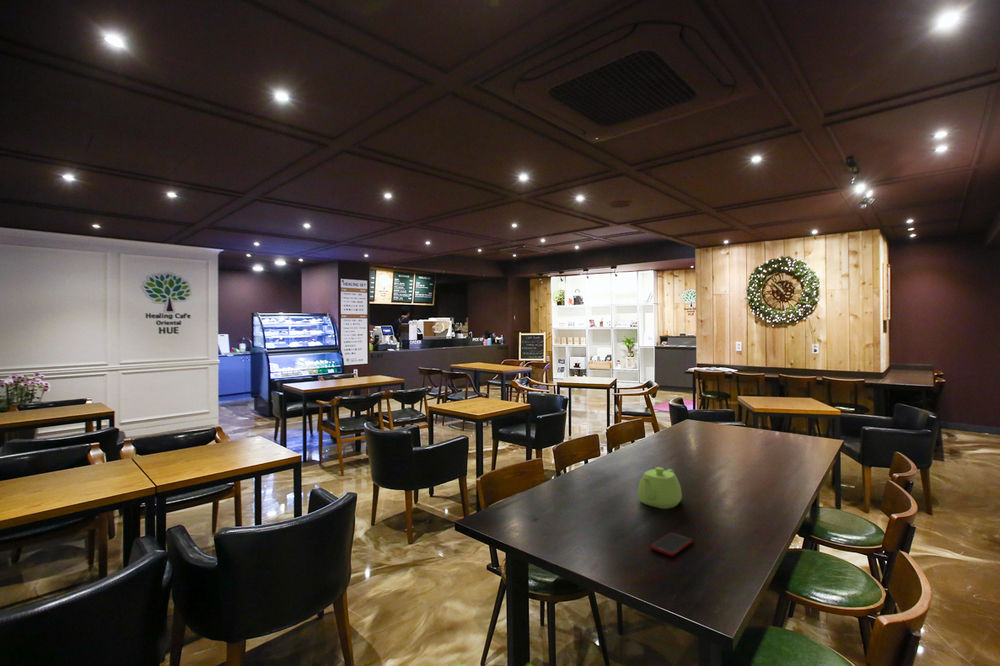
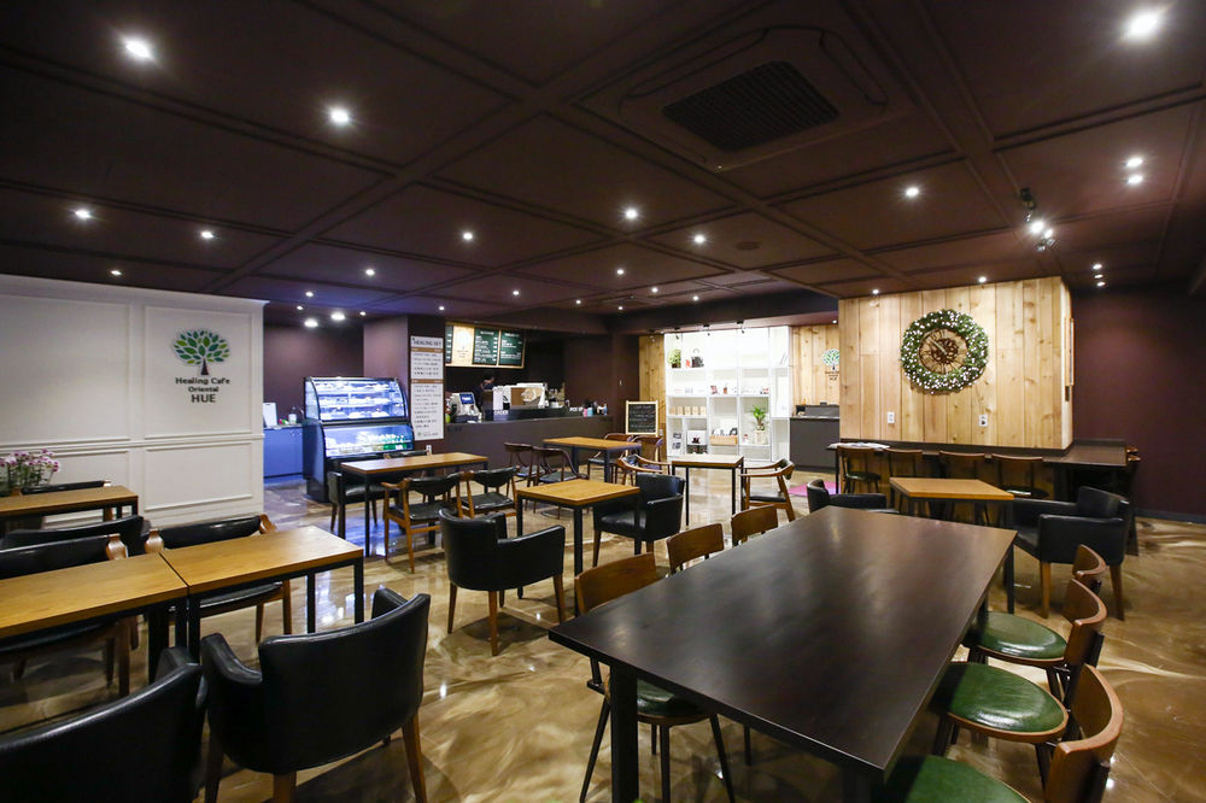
- teapot (658, 485)
- cell phone (671, 543)
